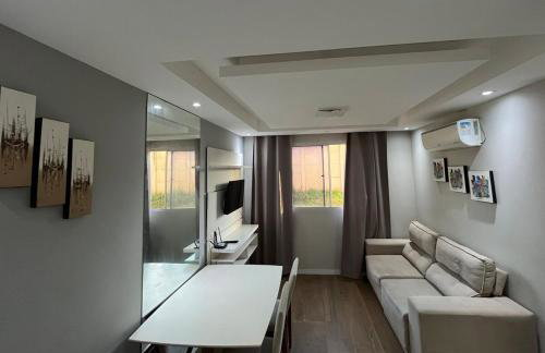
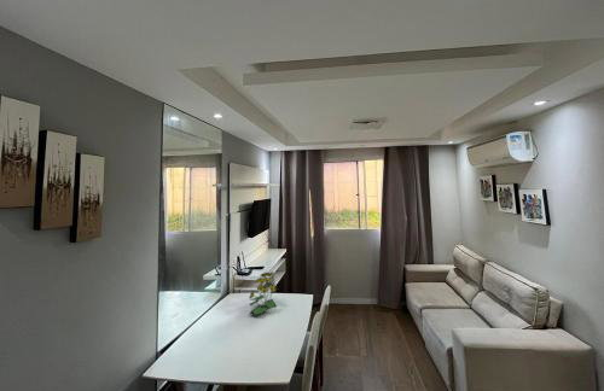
+ flower arrangement (265, 292)
